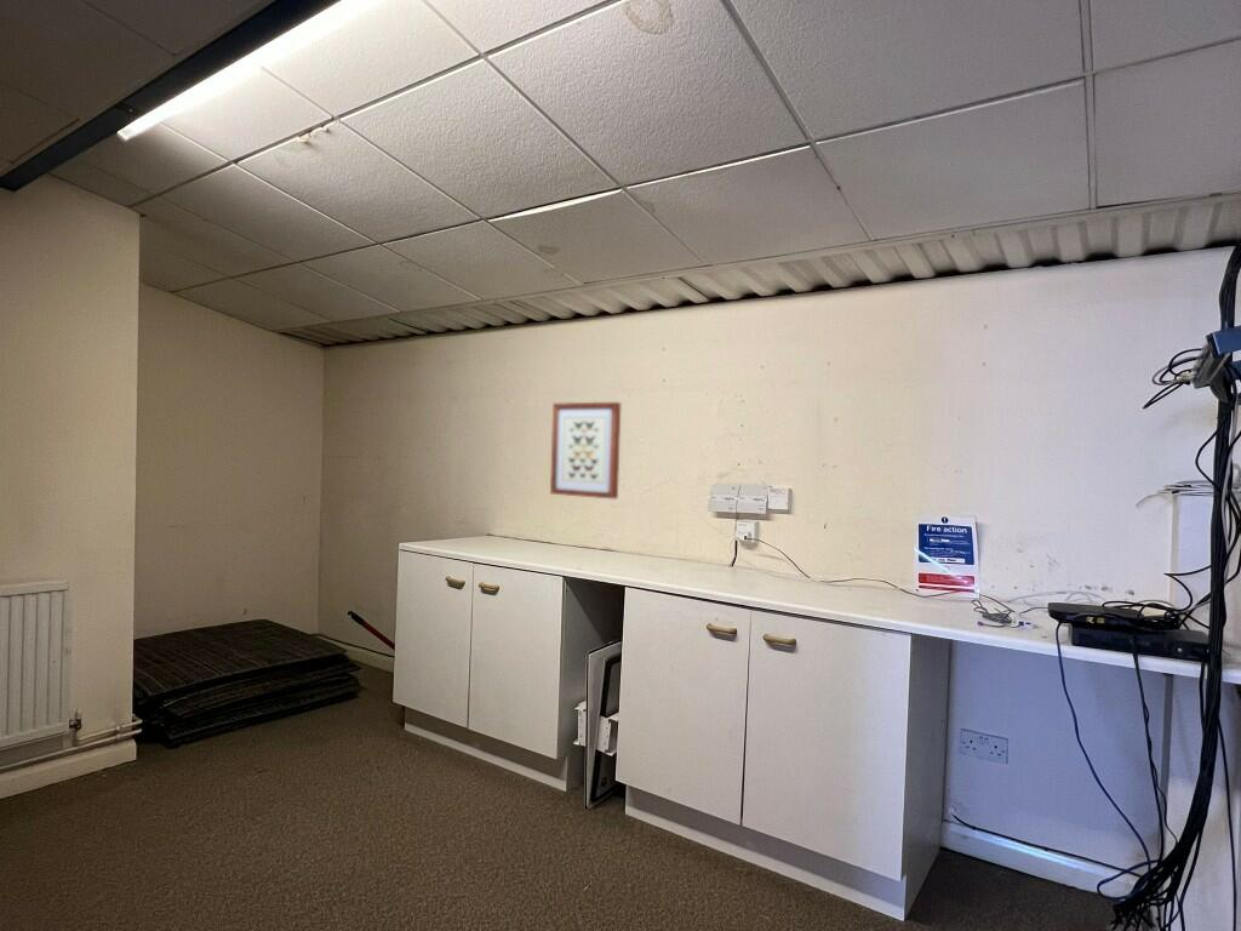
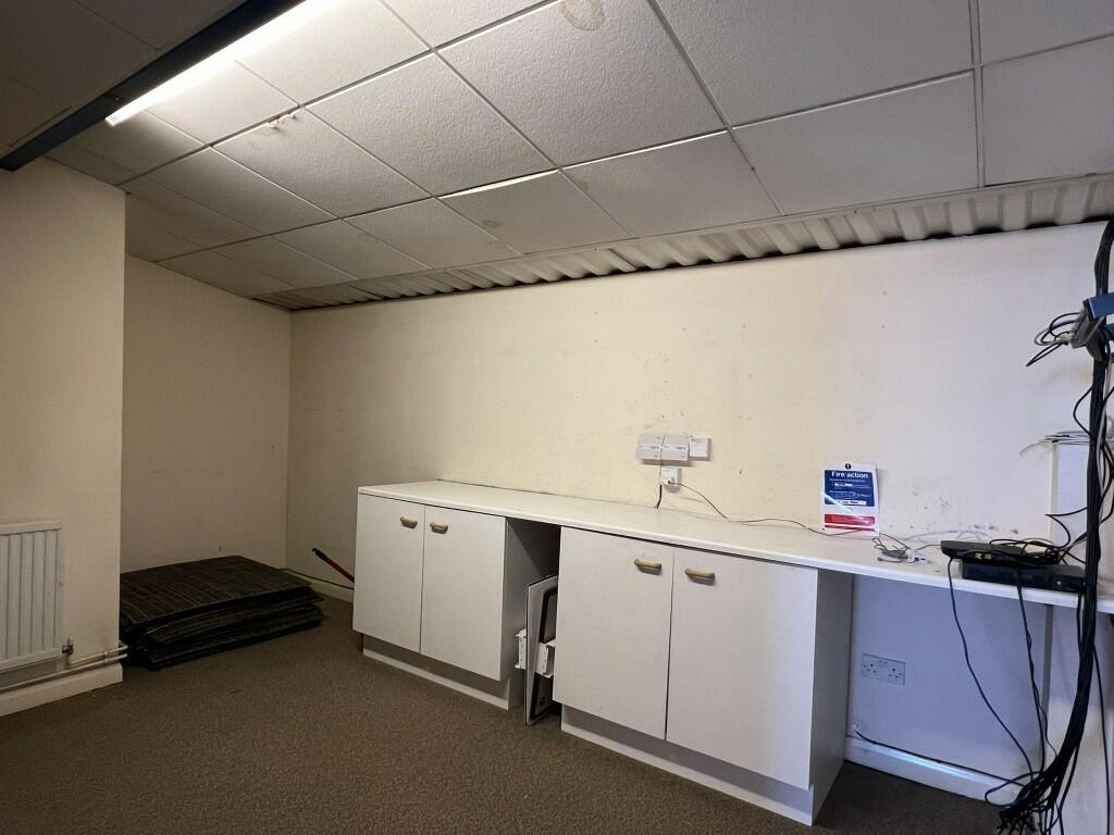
- wall art (584, 449)
